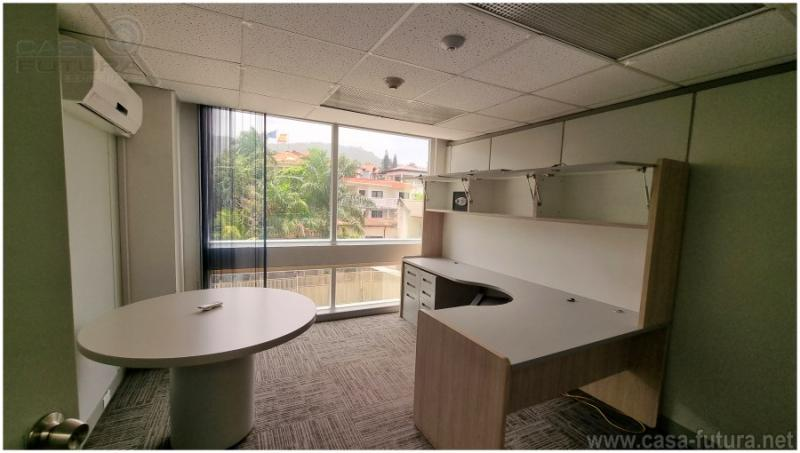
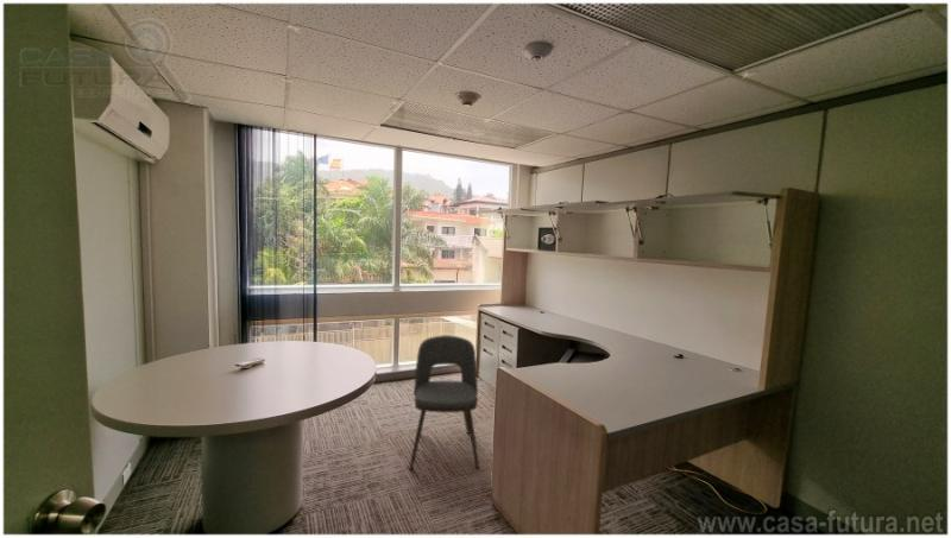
+ chair (446, 398)
